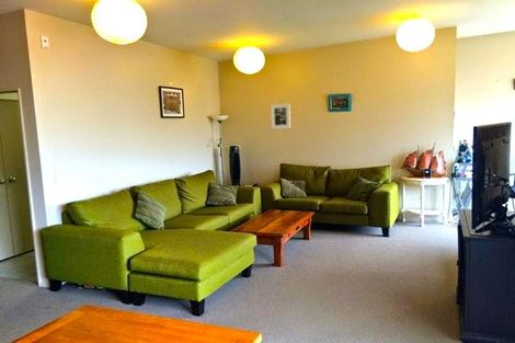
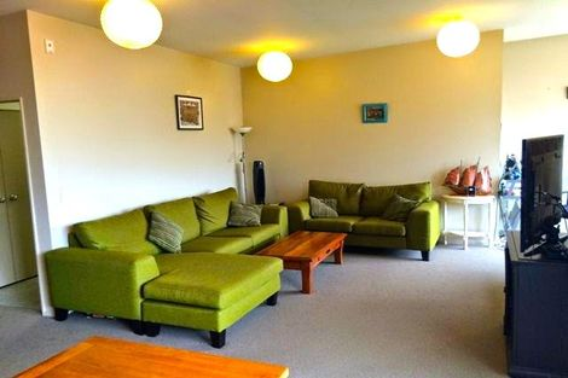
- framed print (281, 116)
